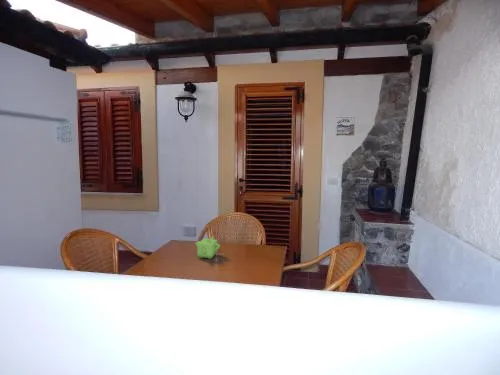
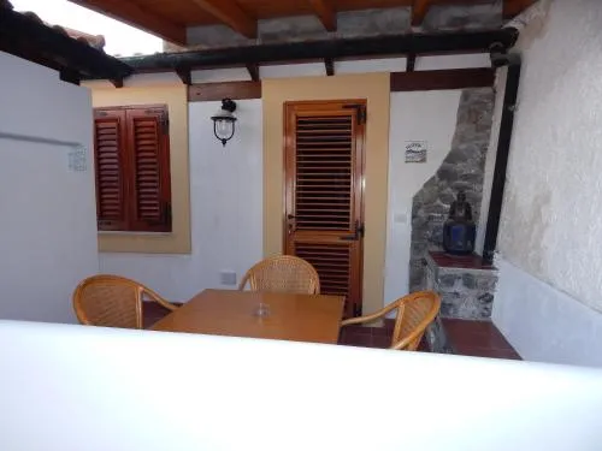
- teapot (207, 247)
